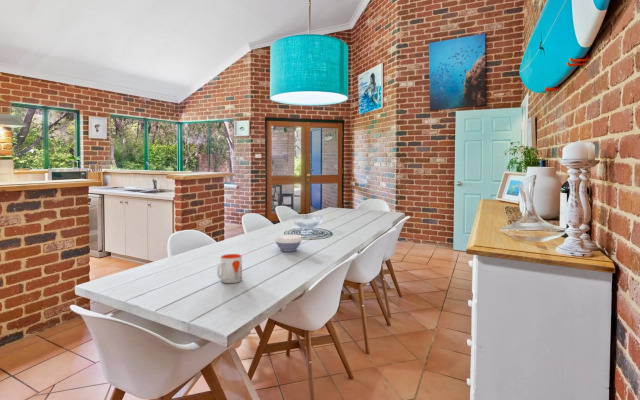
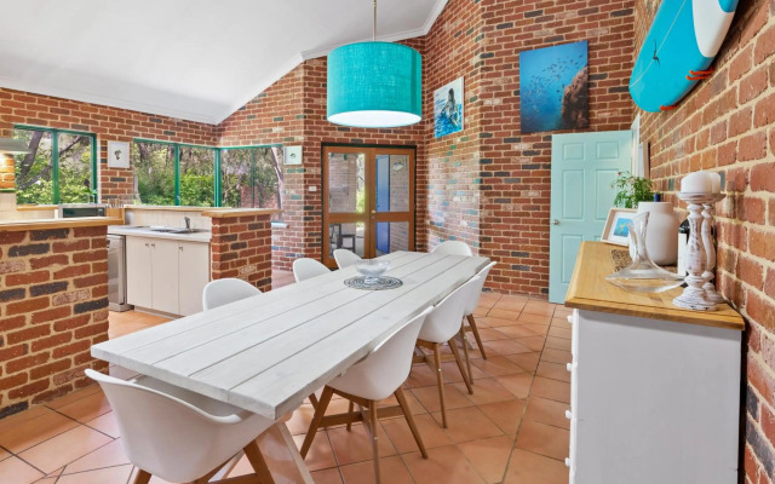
- bowl (288, 243)
- mug (228, 269)
